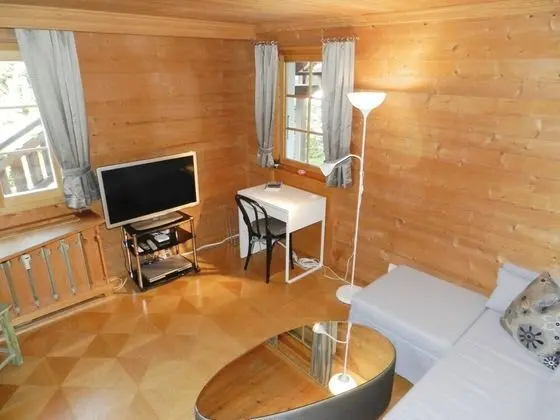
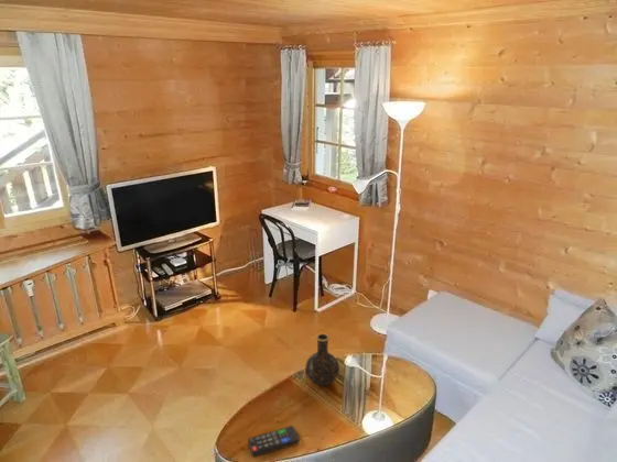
+ remote control (273, 440)
+ vase (322, 359)
